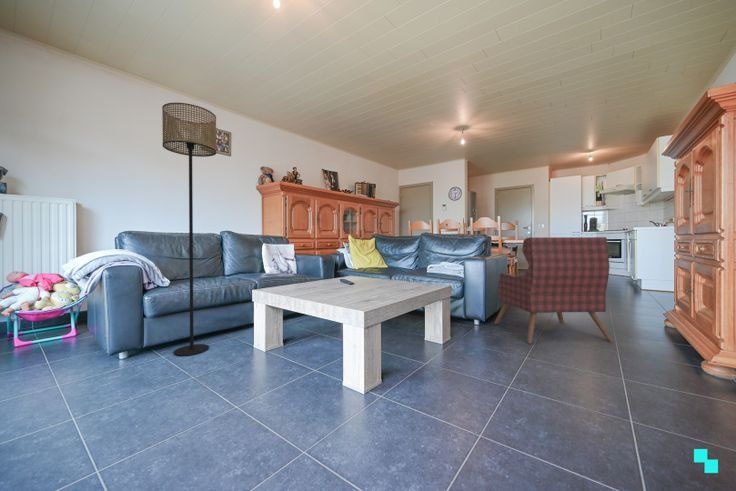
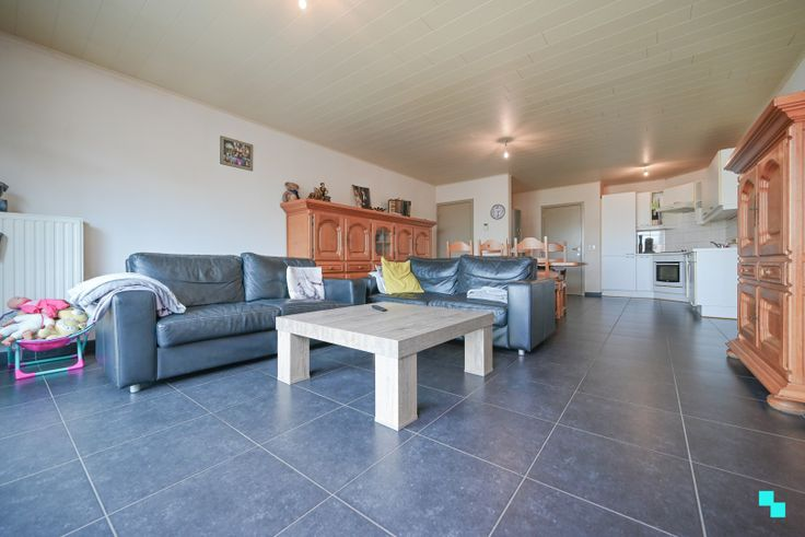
- floor lamp (191, 231)
- armchair (547, 284)
